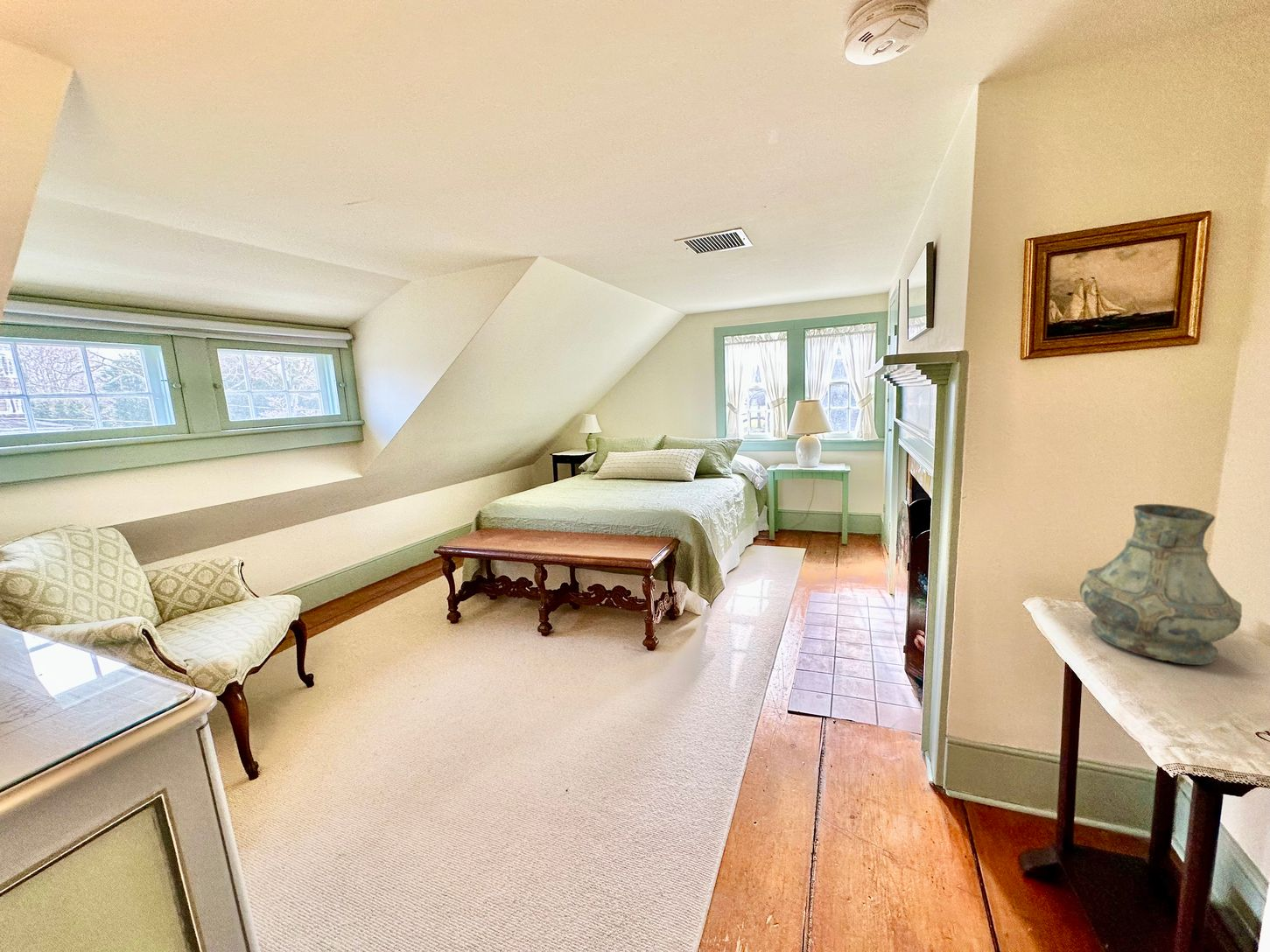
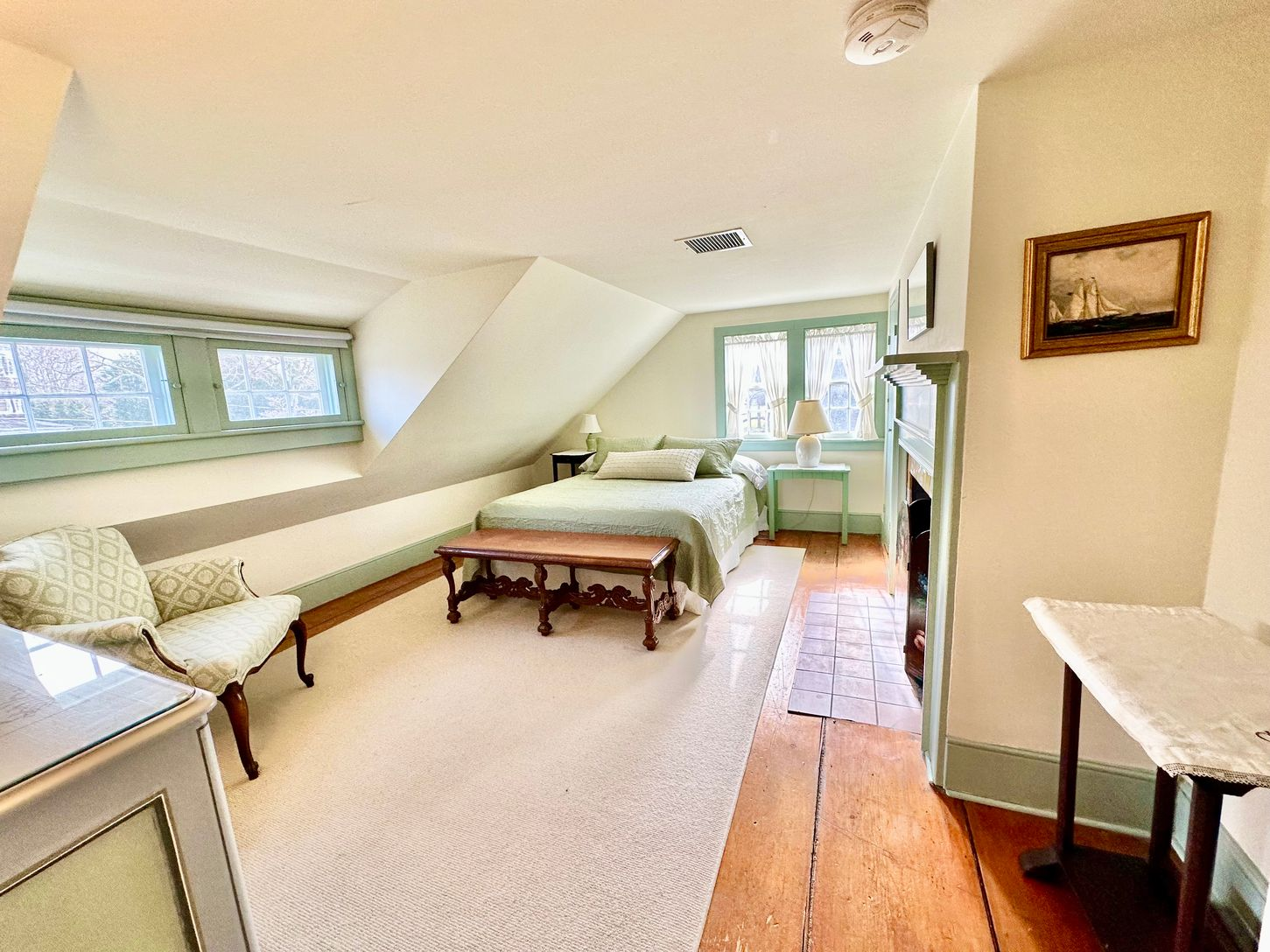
- vase (1155, 576)
